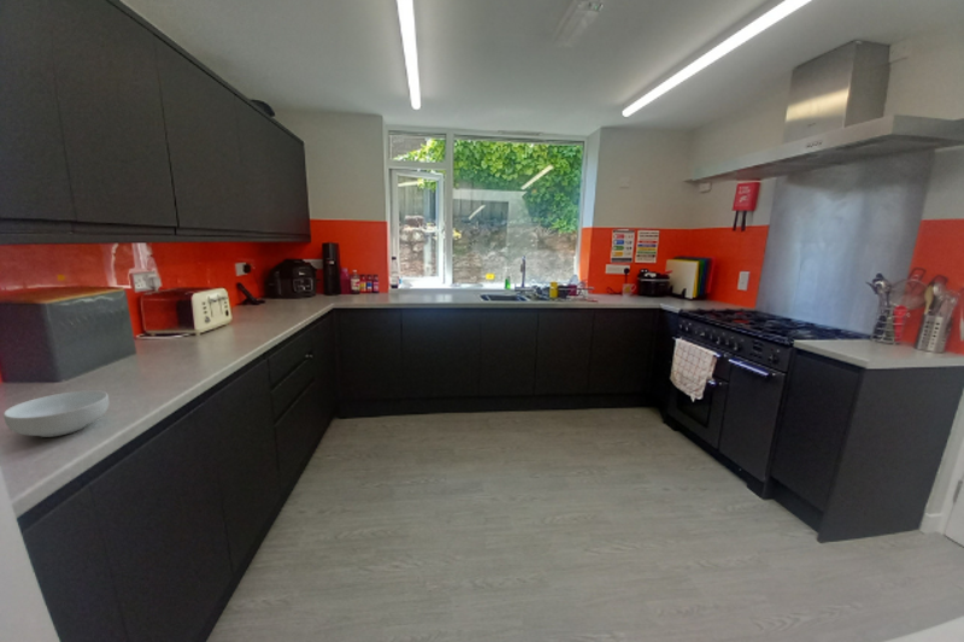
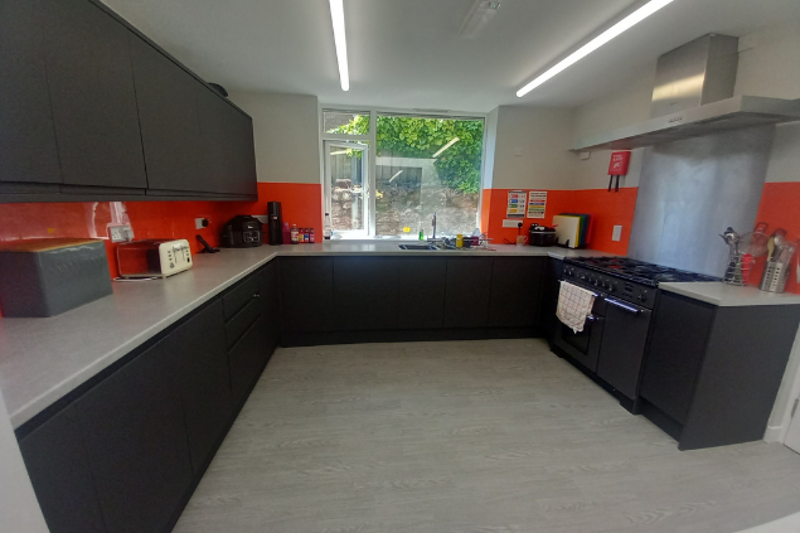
- cereal bowl (61, 416)
